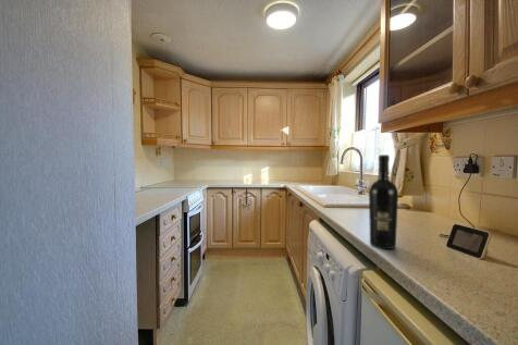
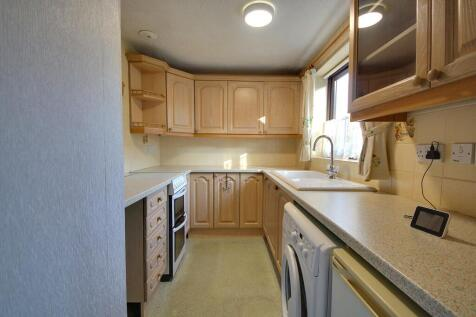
- wine bottle (383, 200)
